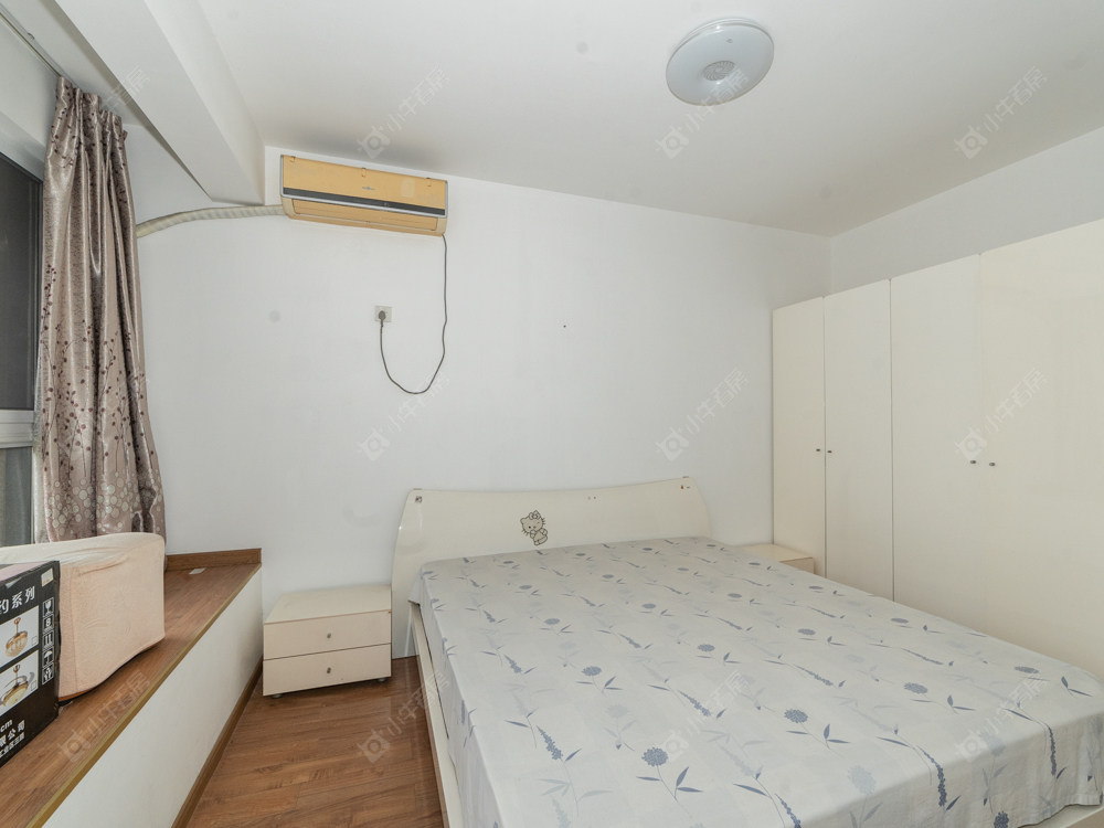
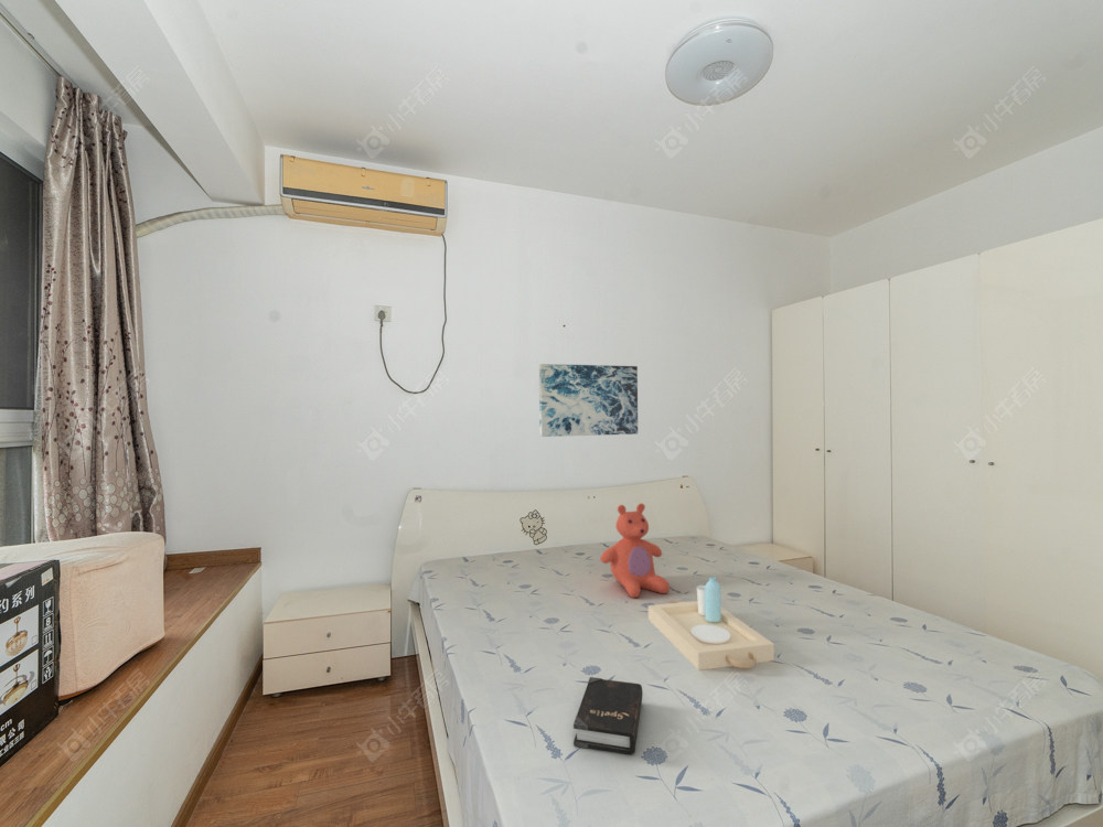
+ teddy bear (638, 547)
+ serving tray (705, 611)
+ hardback book (610, 712)
+ wall art (589, 400)
